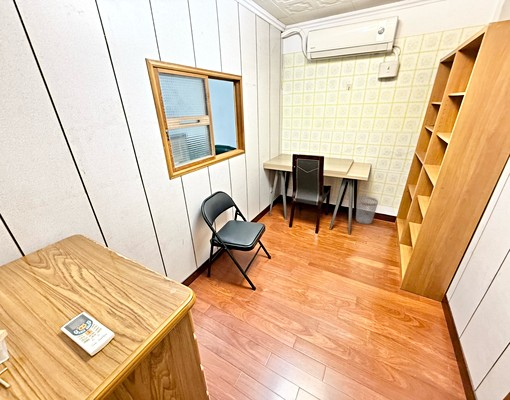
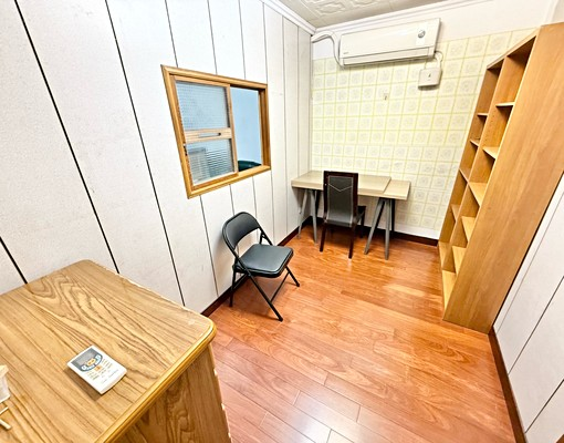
- wastebasket (366, 210)
